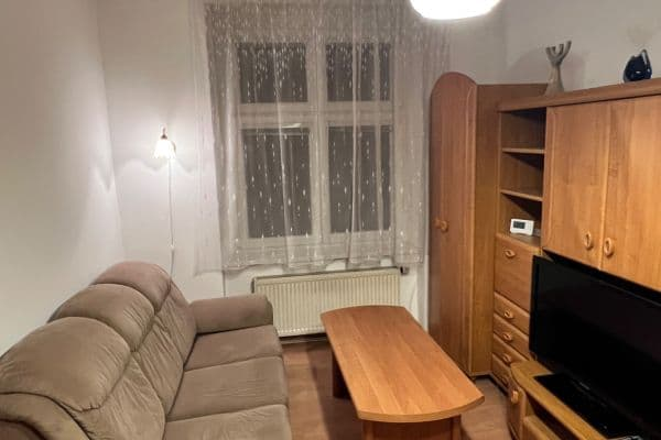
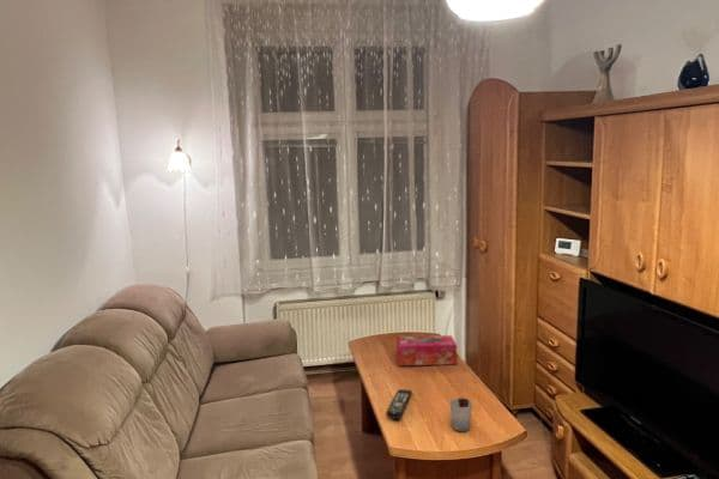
+ tissue box (425, 350)
+ remote control (399, 402)
+ cup (459, 413)
